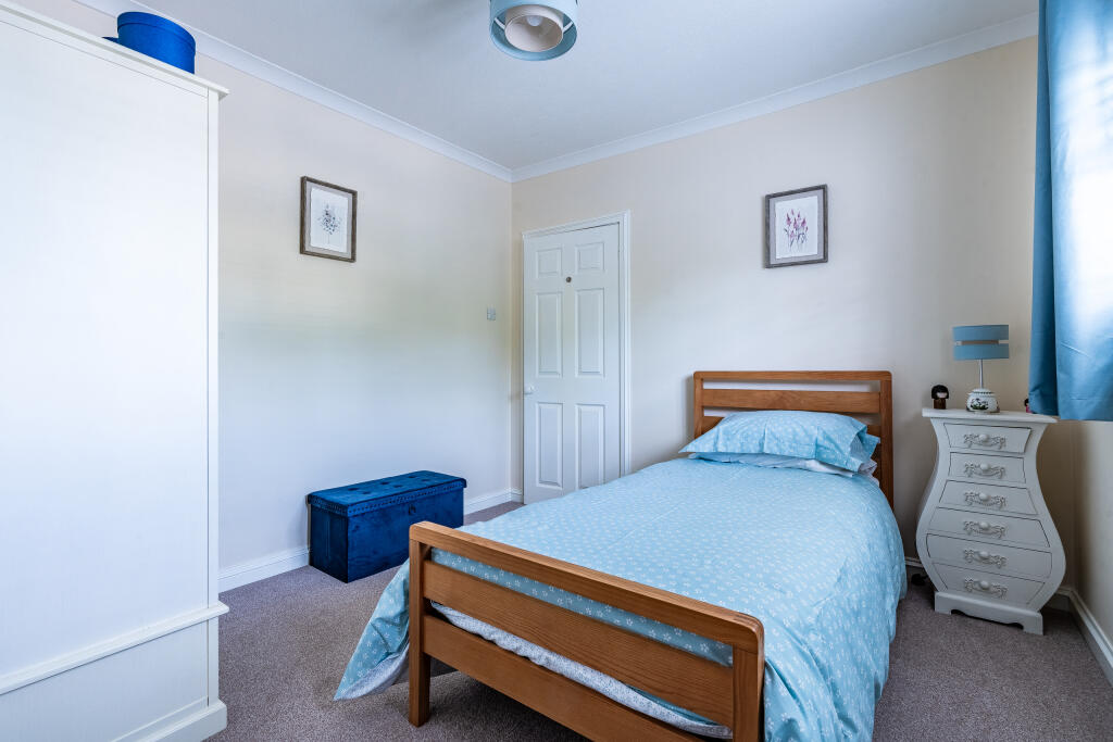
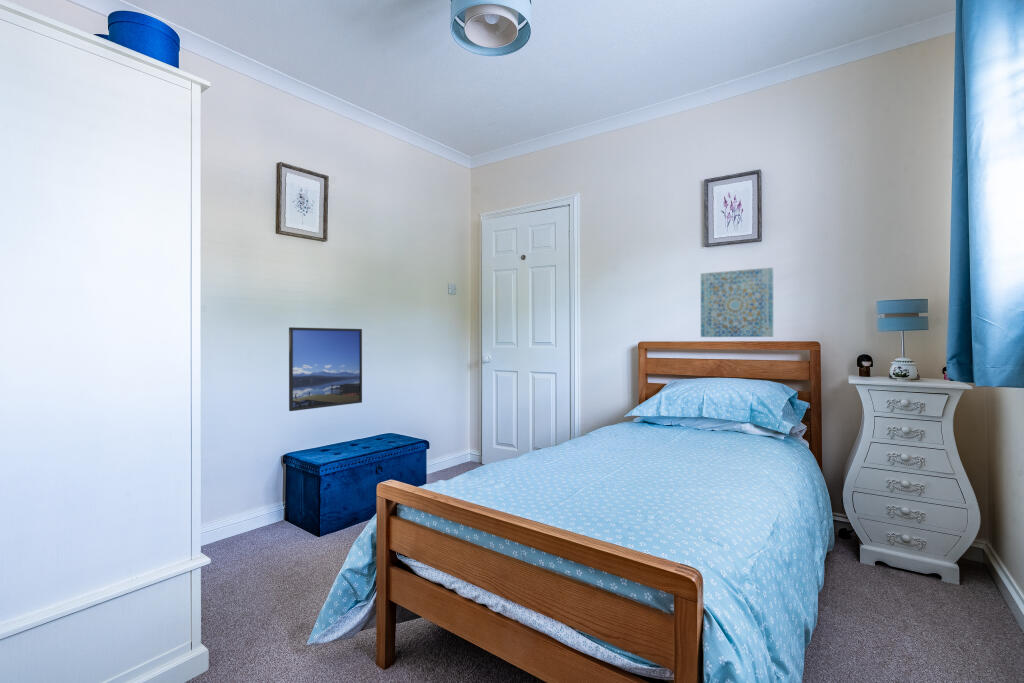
+ wall art (735, 303)
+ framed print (327, 367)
